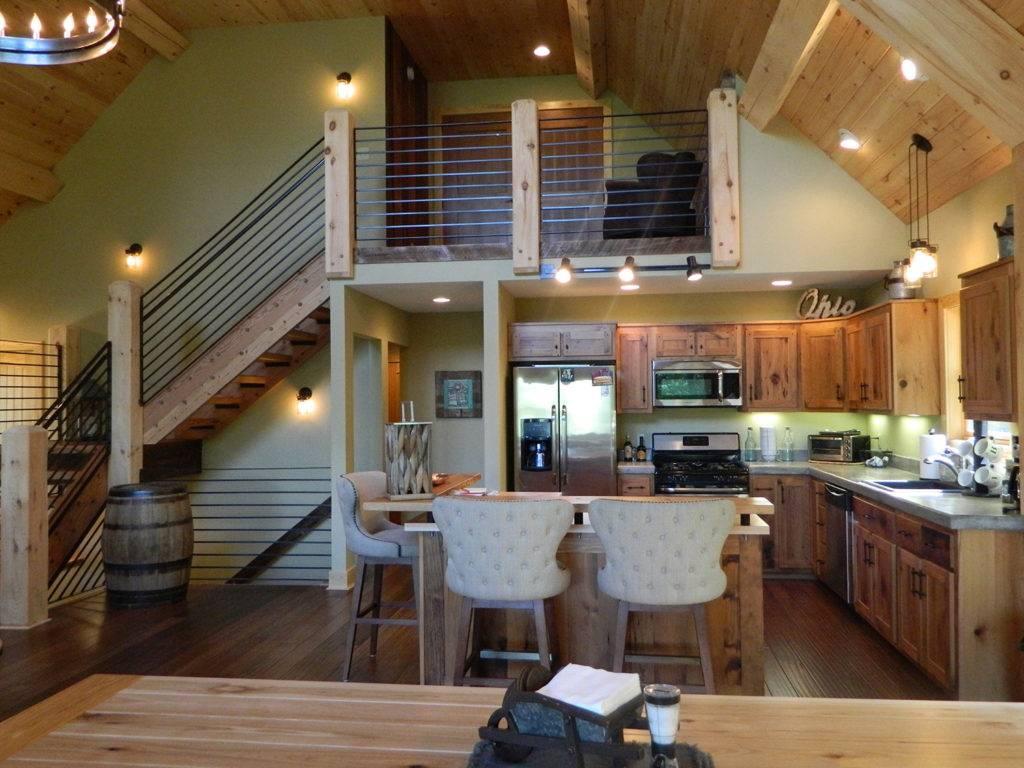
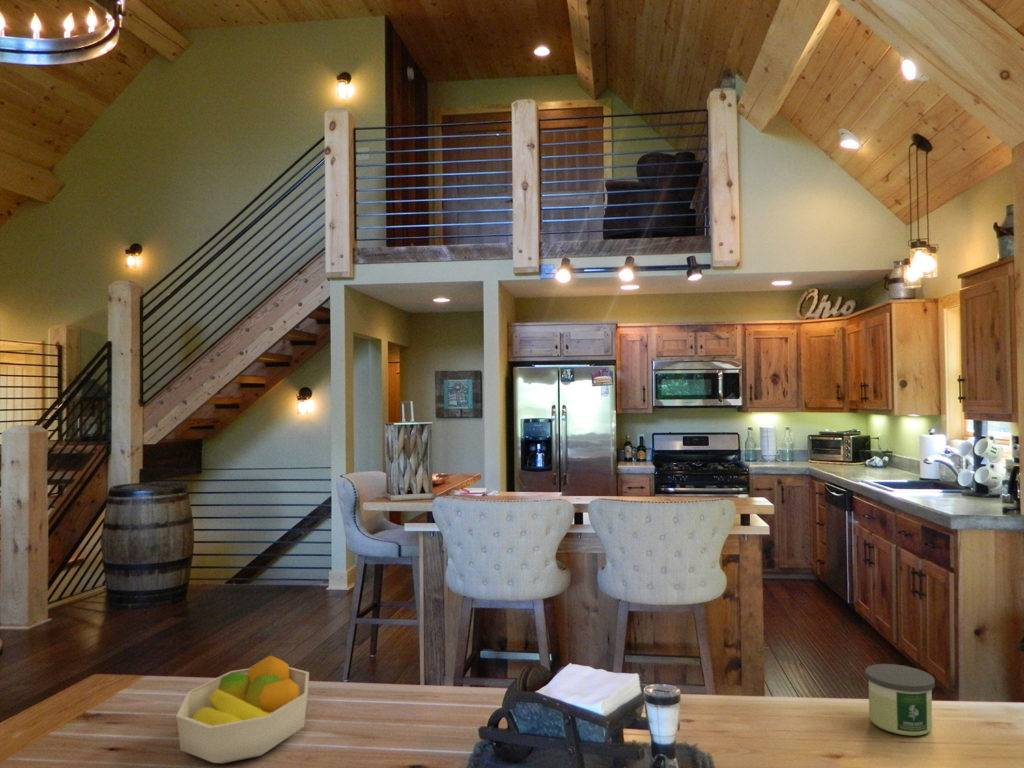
+ fruit bowl (247, 704)
+ candle (899, 699)
